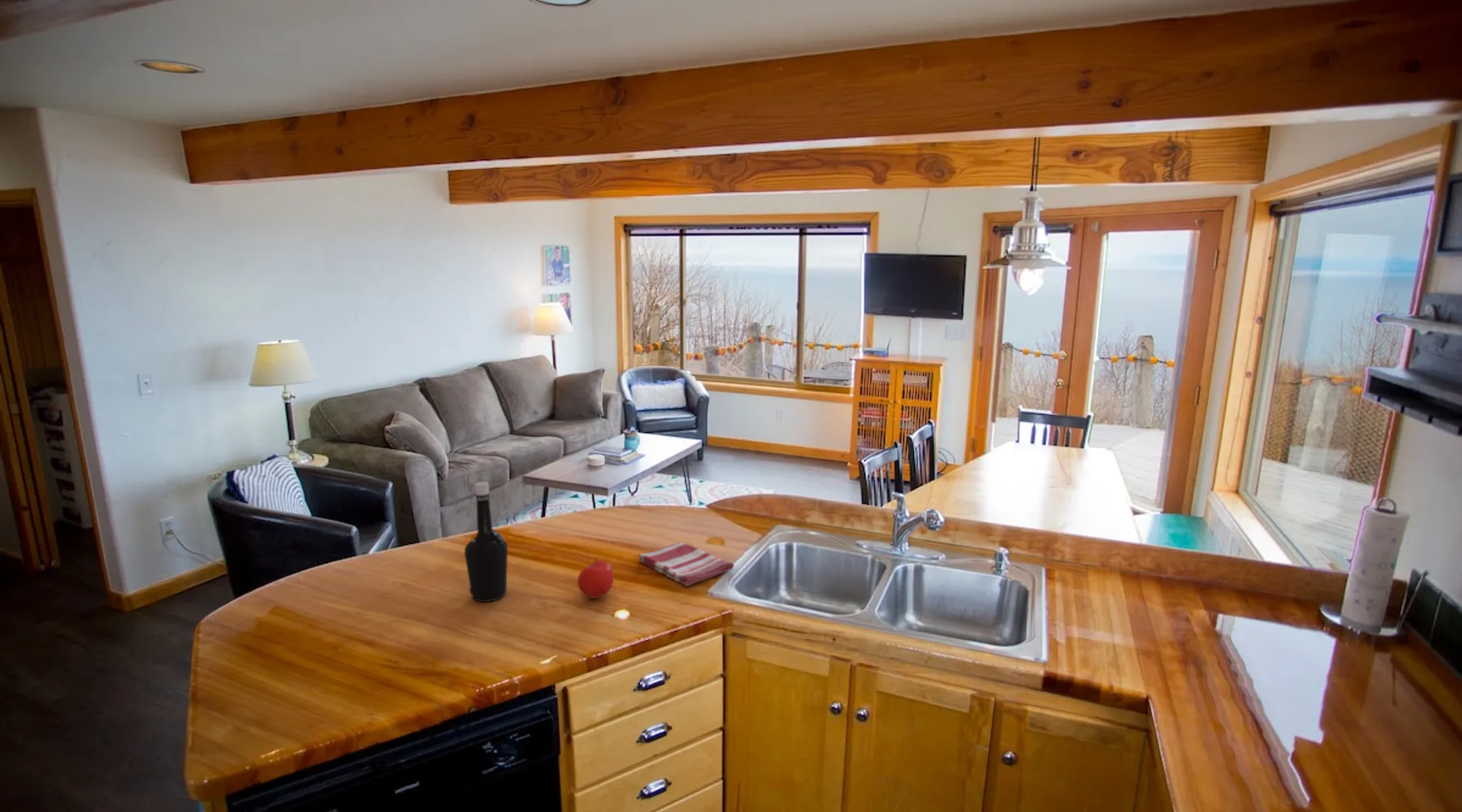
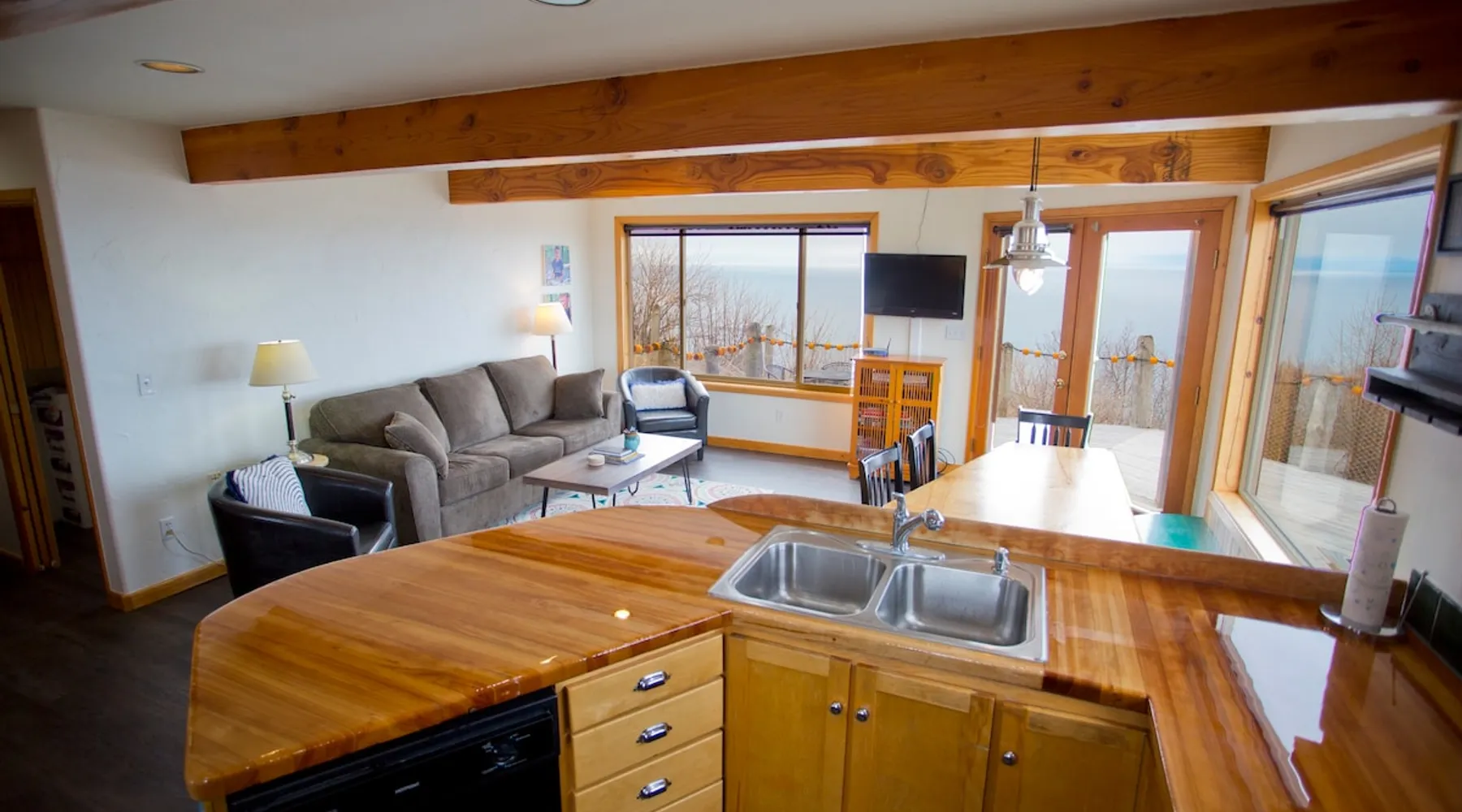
- dish towel (685, 560)
- bottle (485, 540)
- fruit (595, 577)
